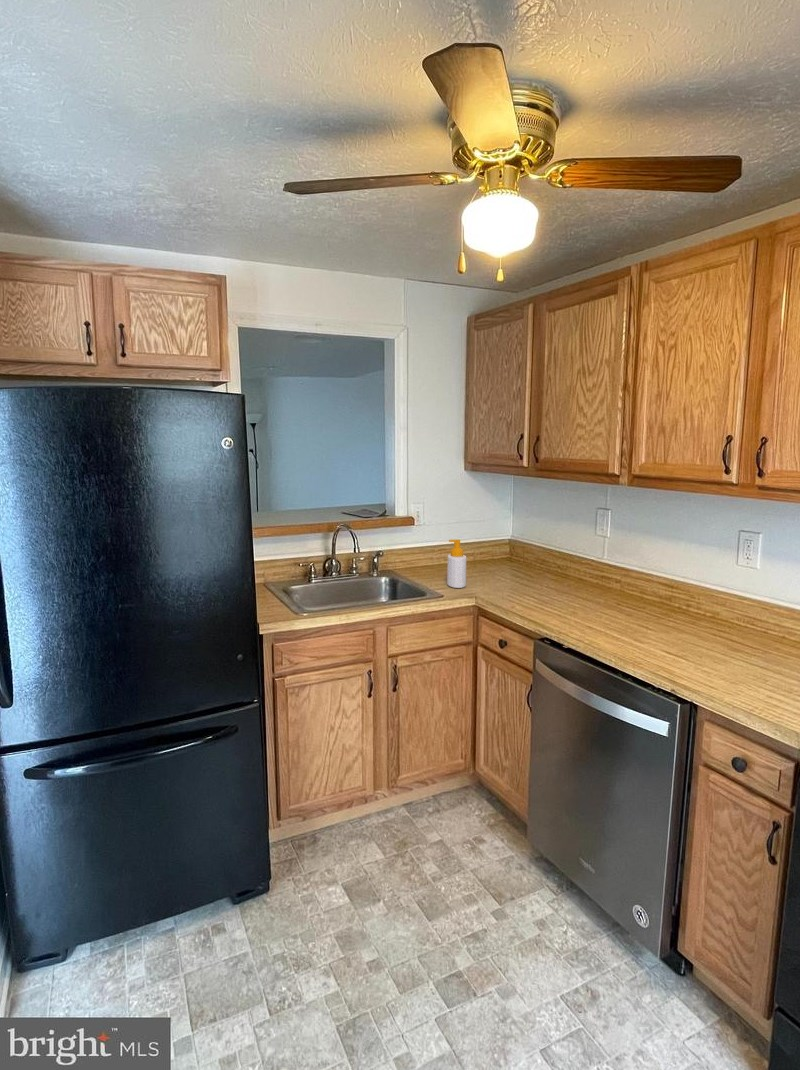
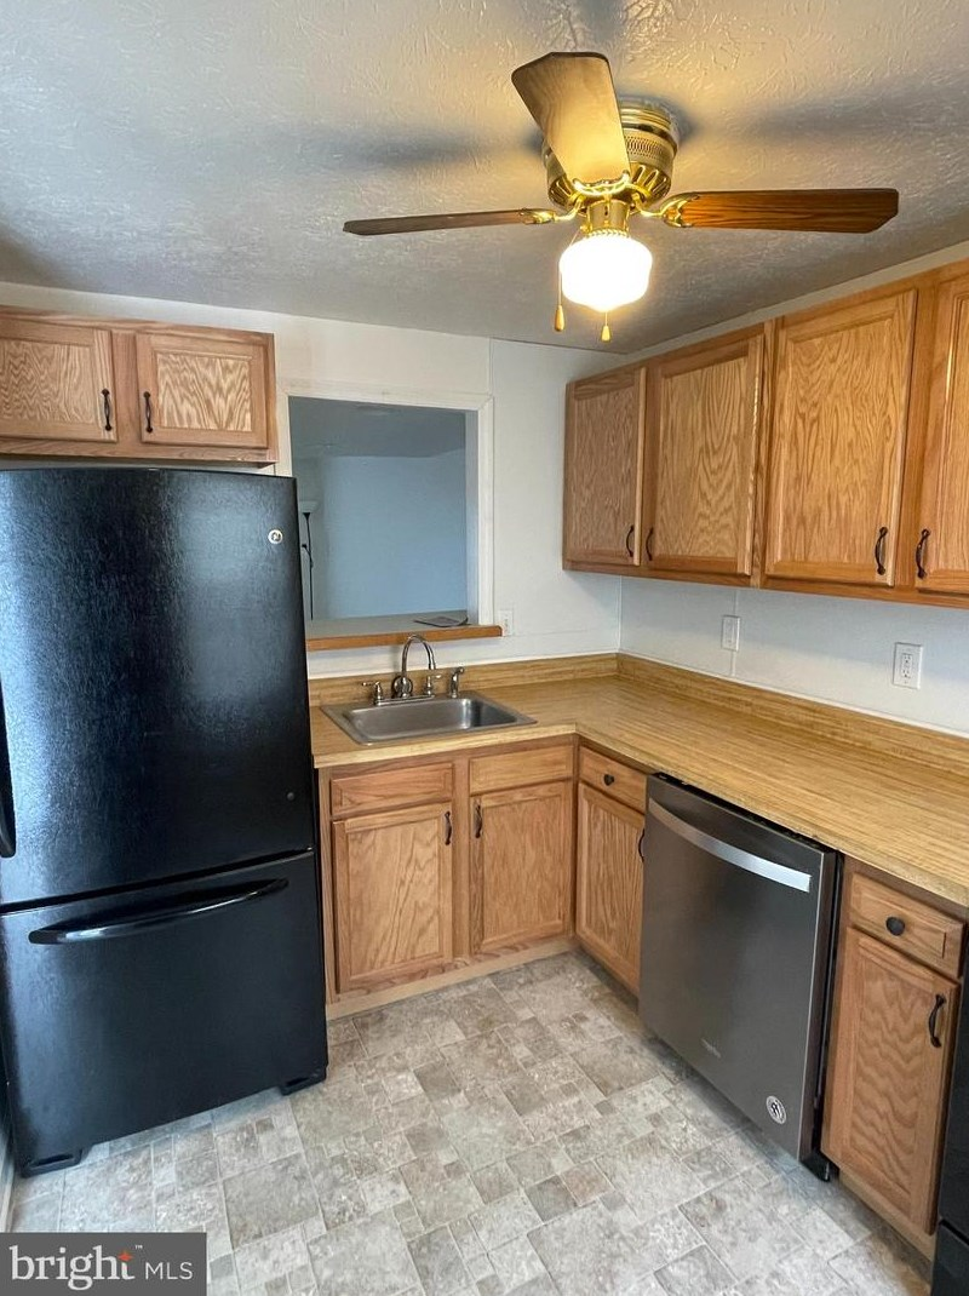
- soap bottle (456, 562)
